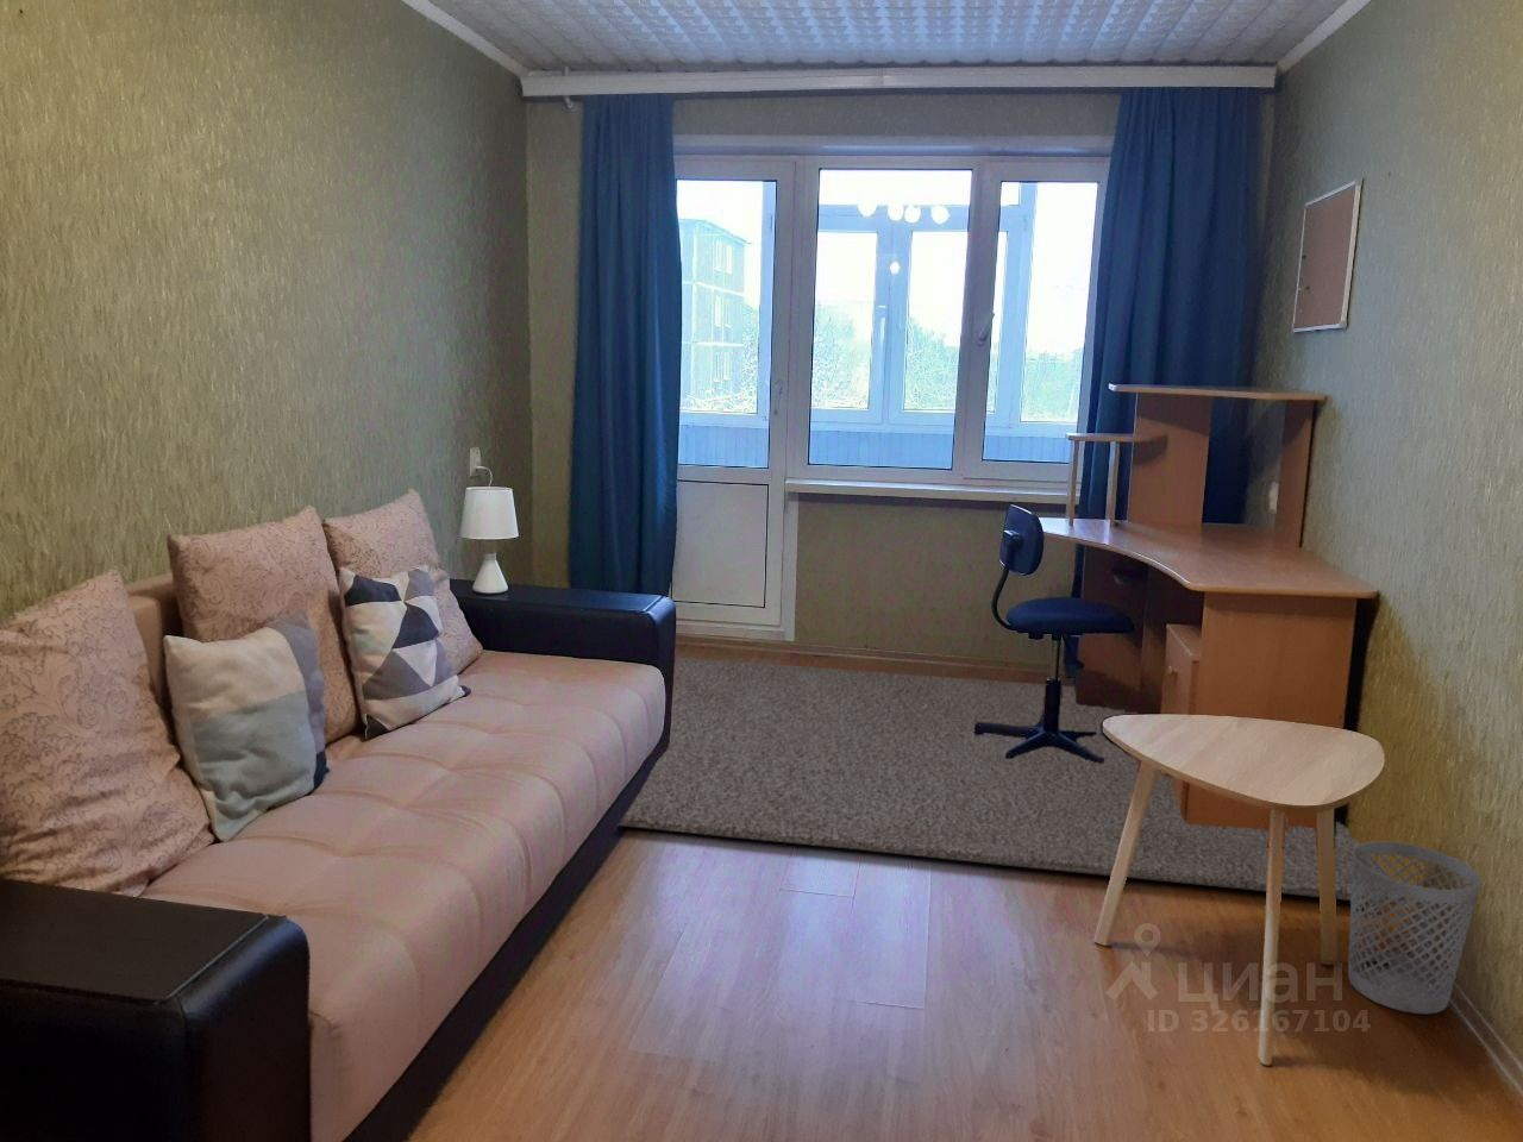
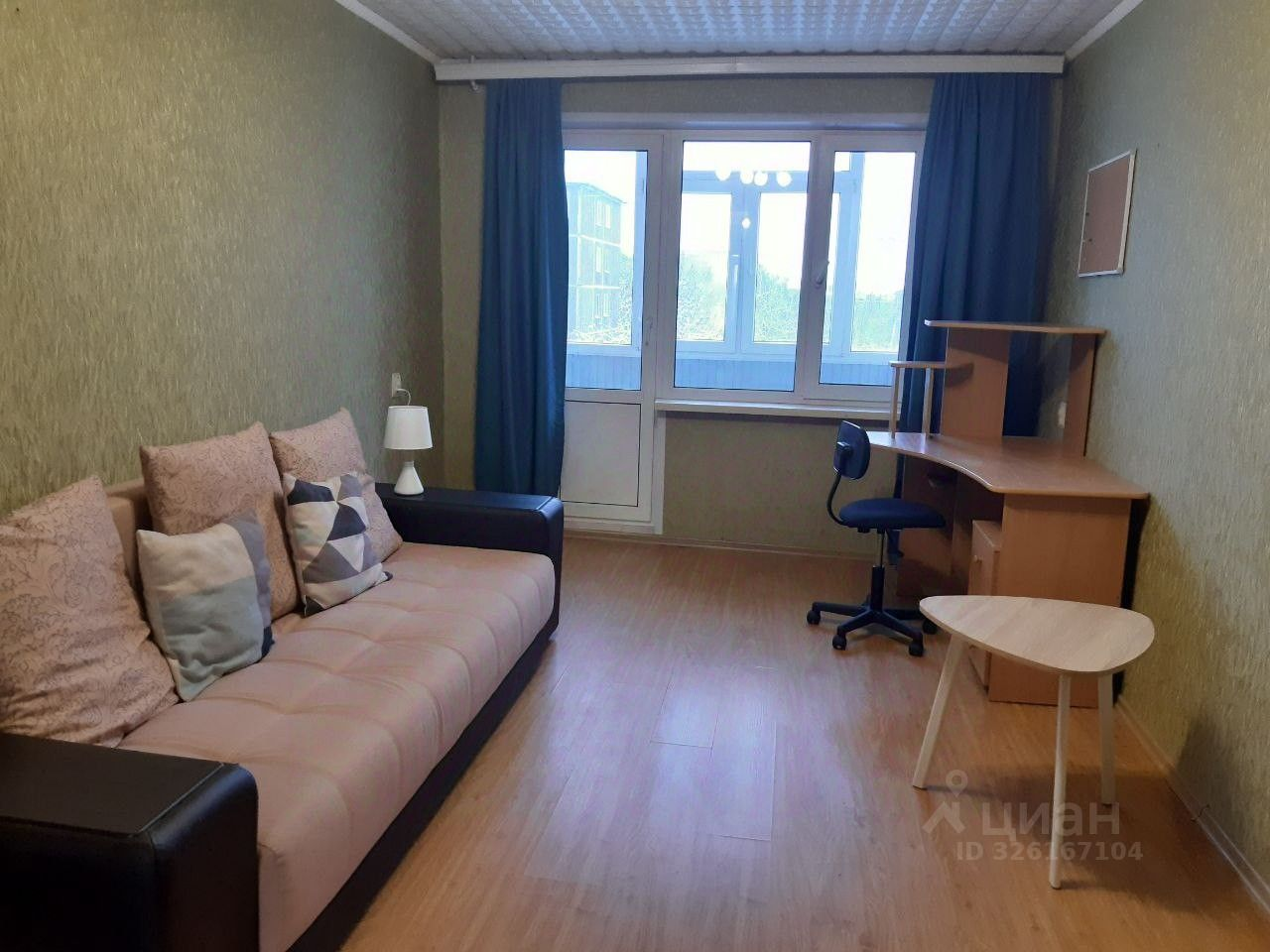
- rug (898, 743)
- wastebasket (1405, 927)
